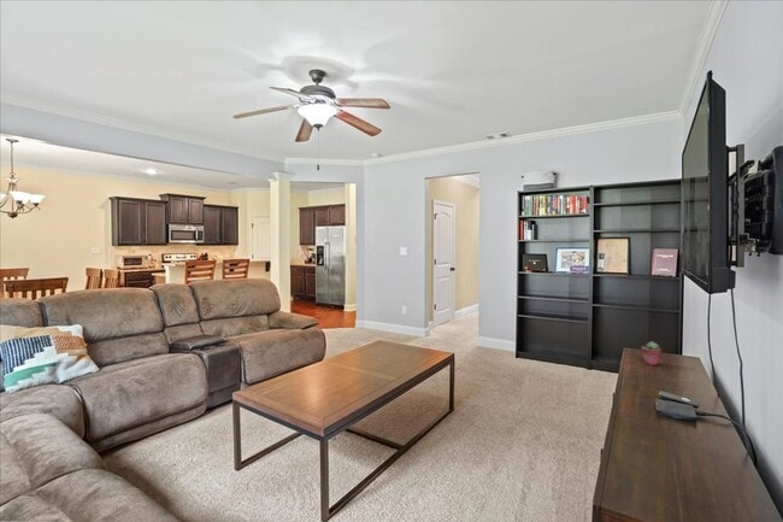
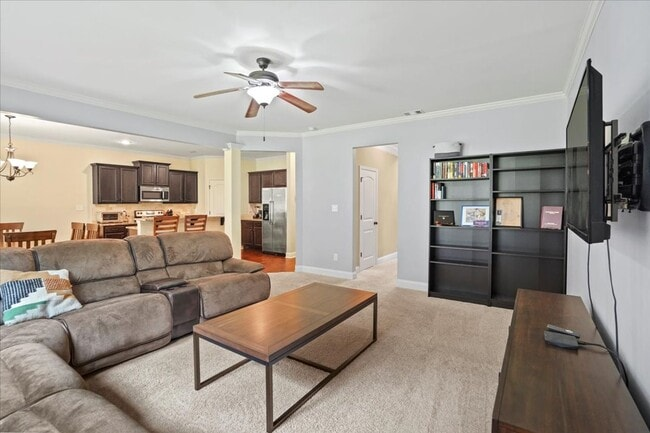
- potted succulent (650, 352)
